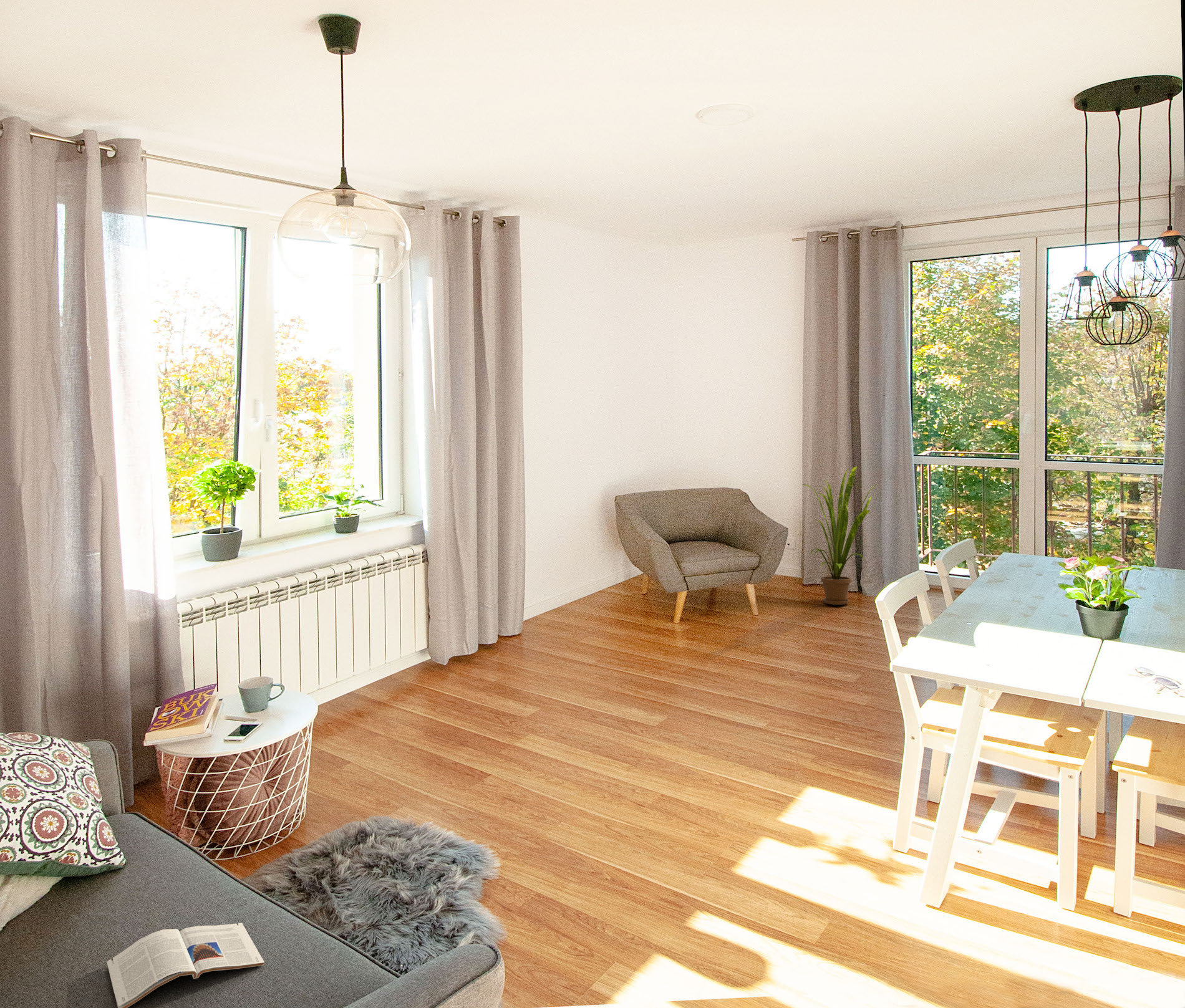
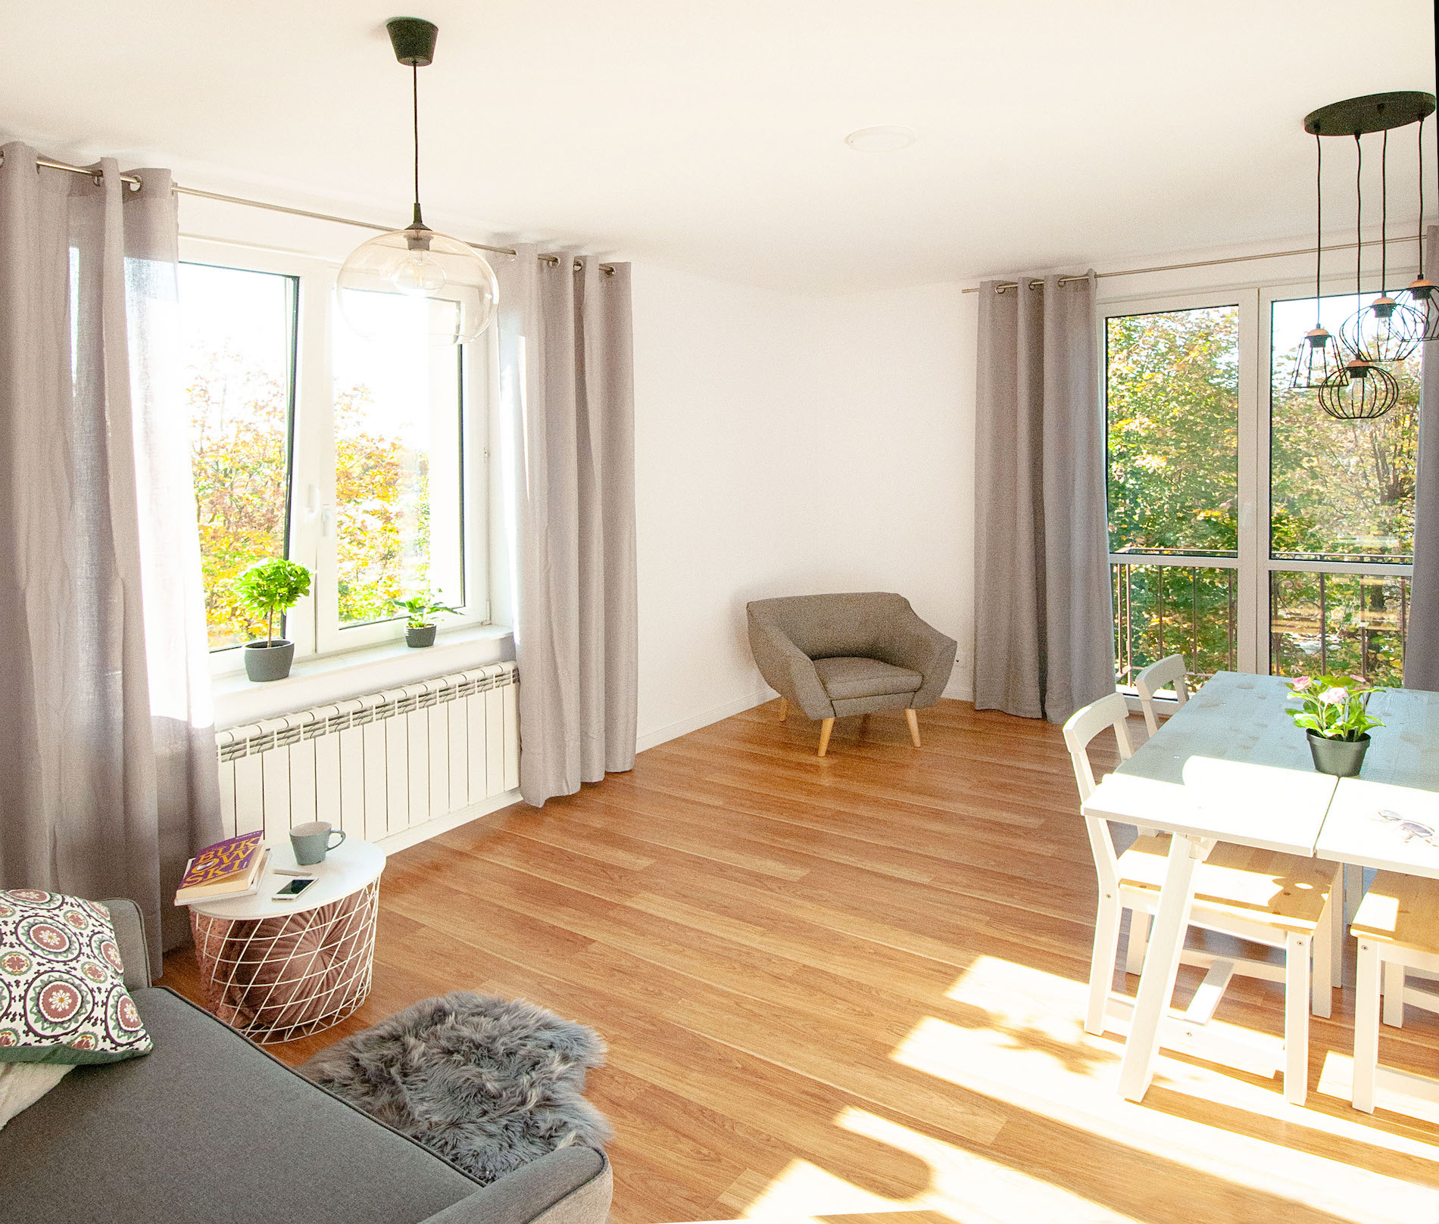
- house plant (836, 534)
- magazine (185, 954)
